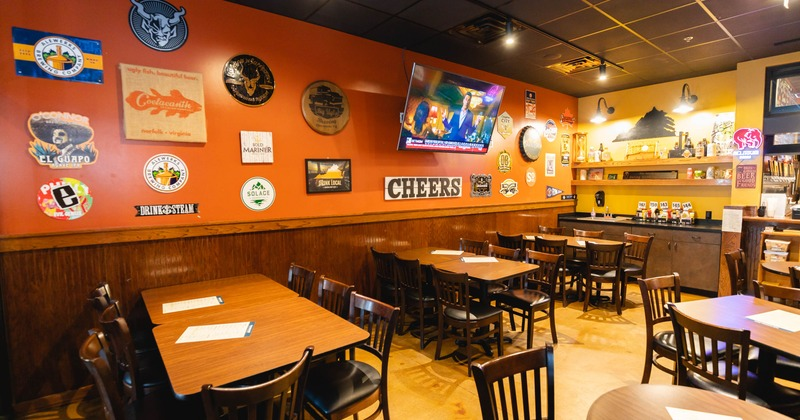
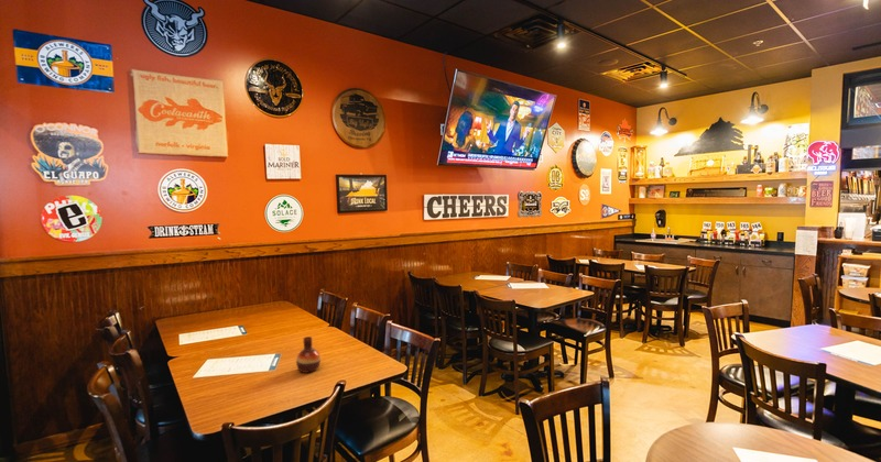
+ vase (307, 353)
